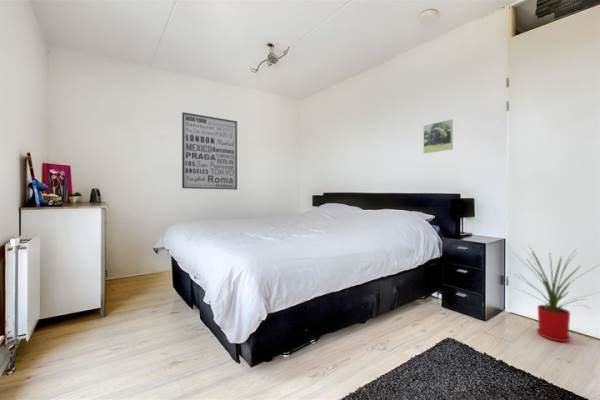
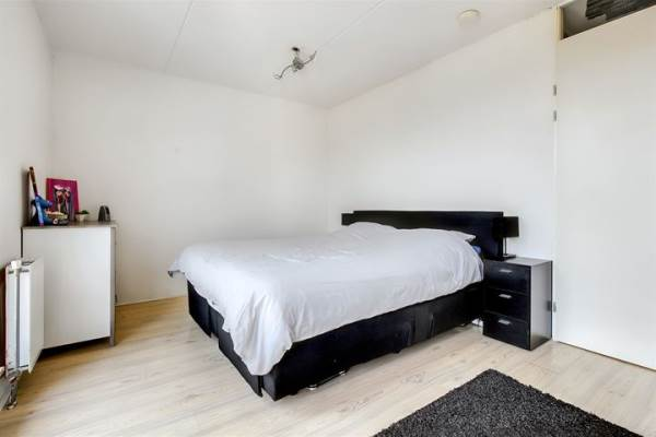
- wall art (210, 153)
- house plant (553, 291)
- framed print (437, 137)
